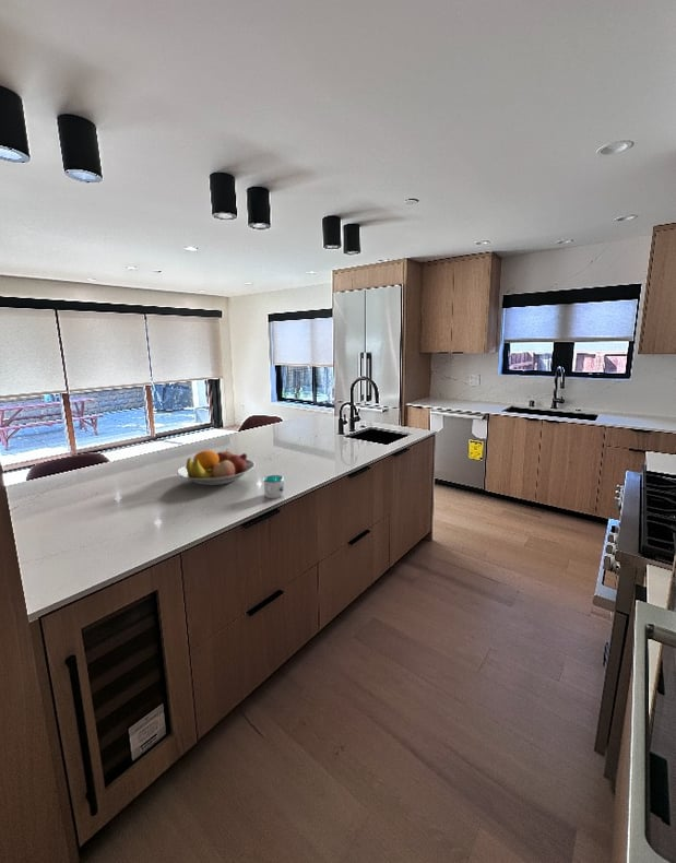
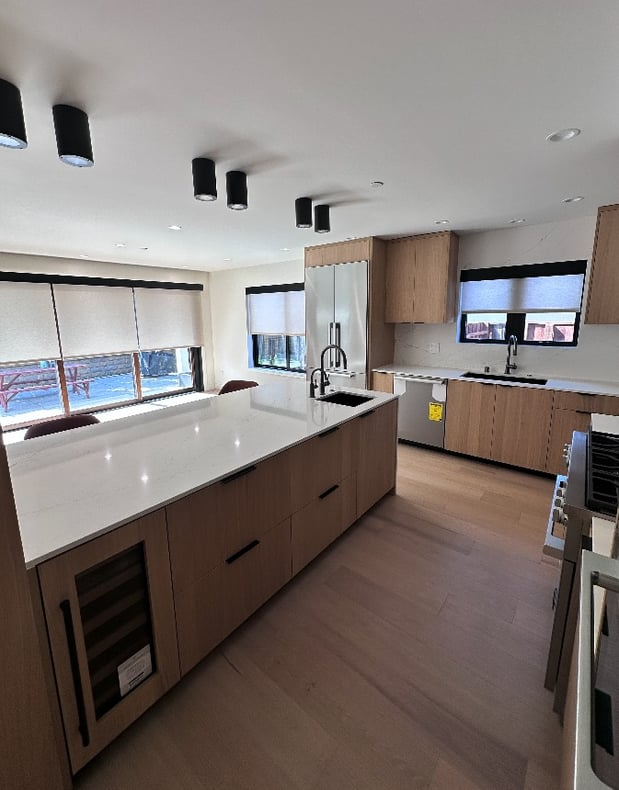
- fruit bowl (216, 464)
- mug (273, 487)
